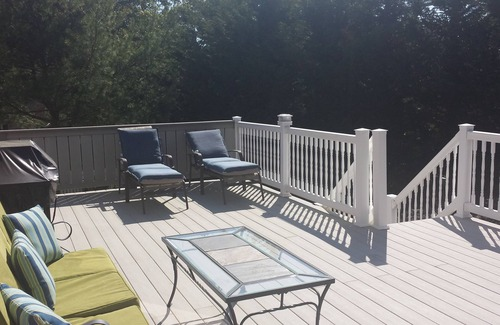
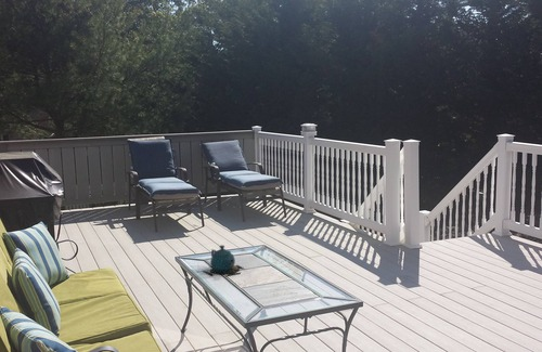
+ teapot (223, 257)
